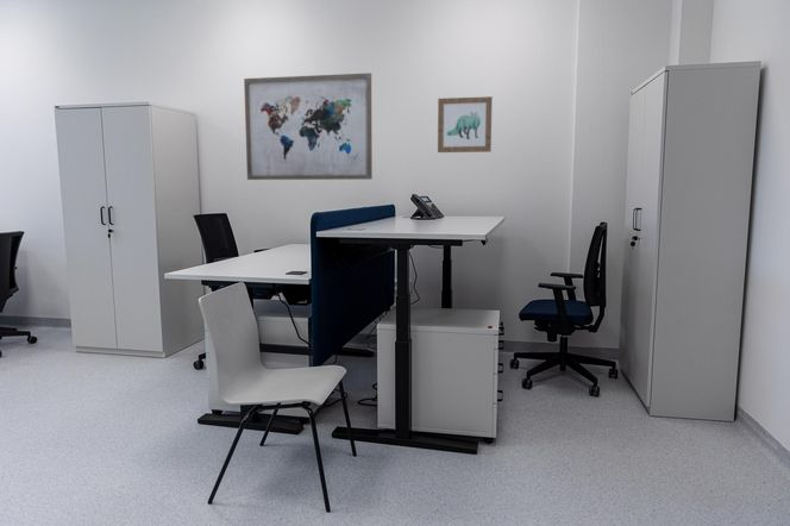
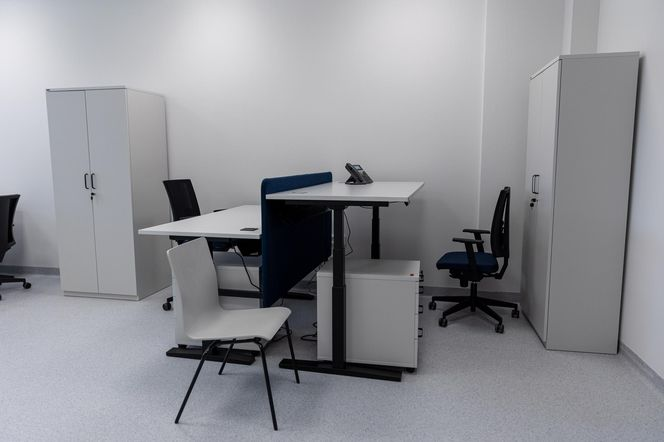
- wall art (464, 125)
- wall art (307, 127)
